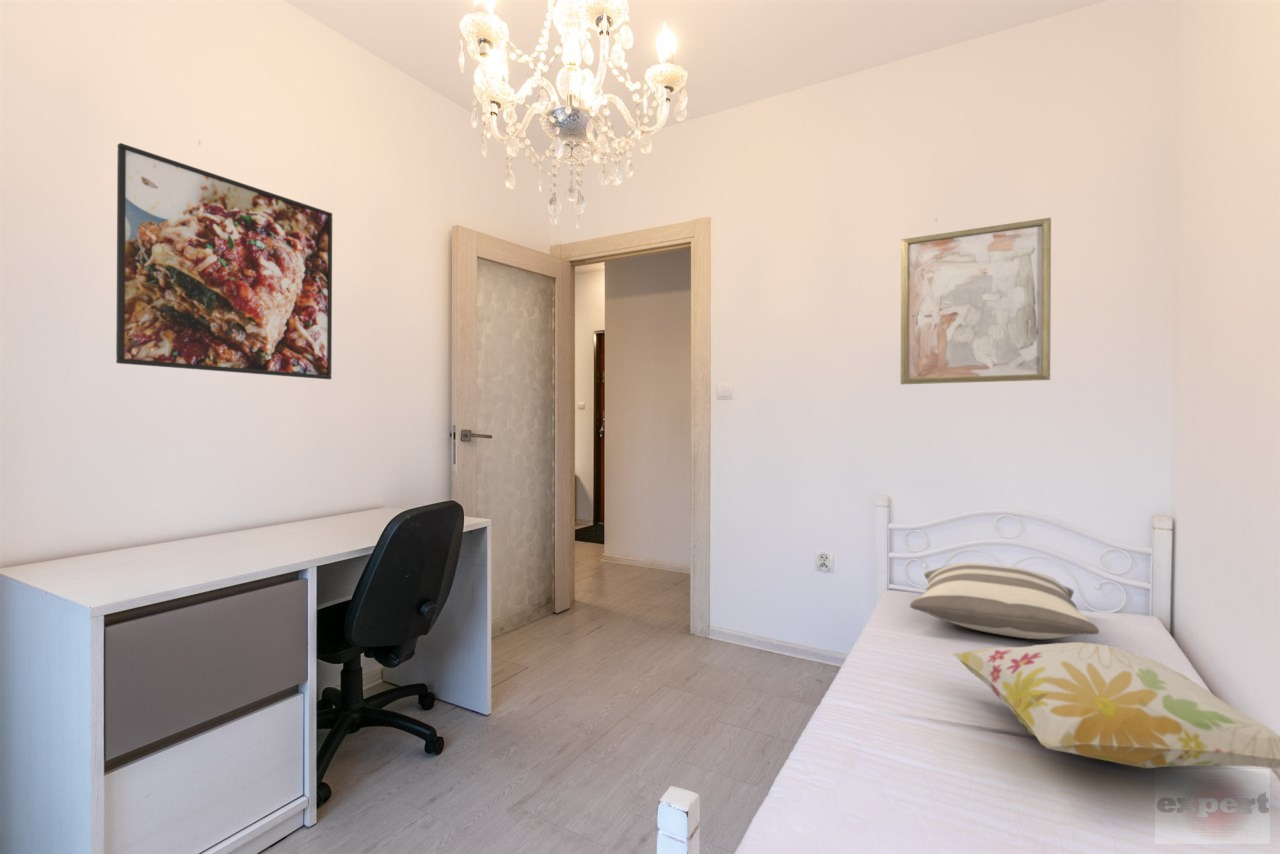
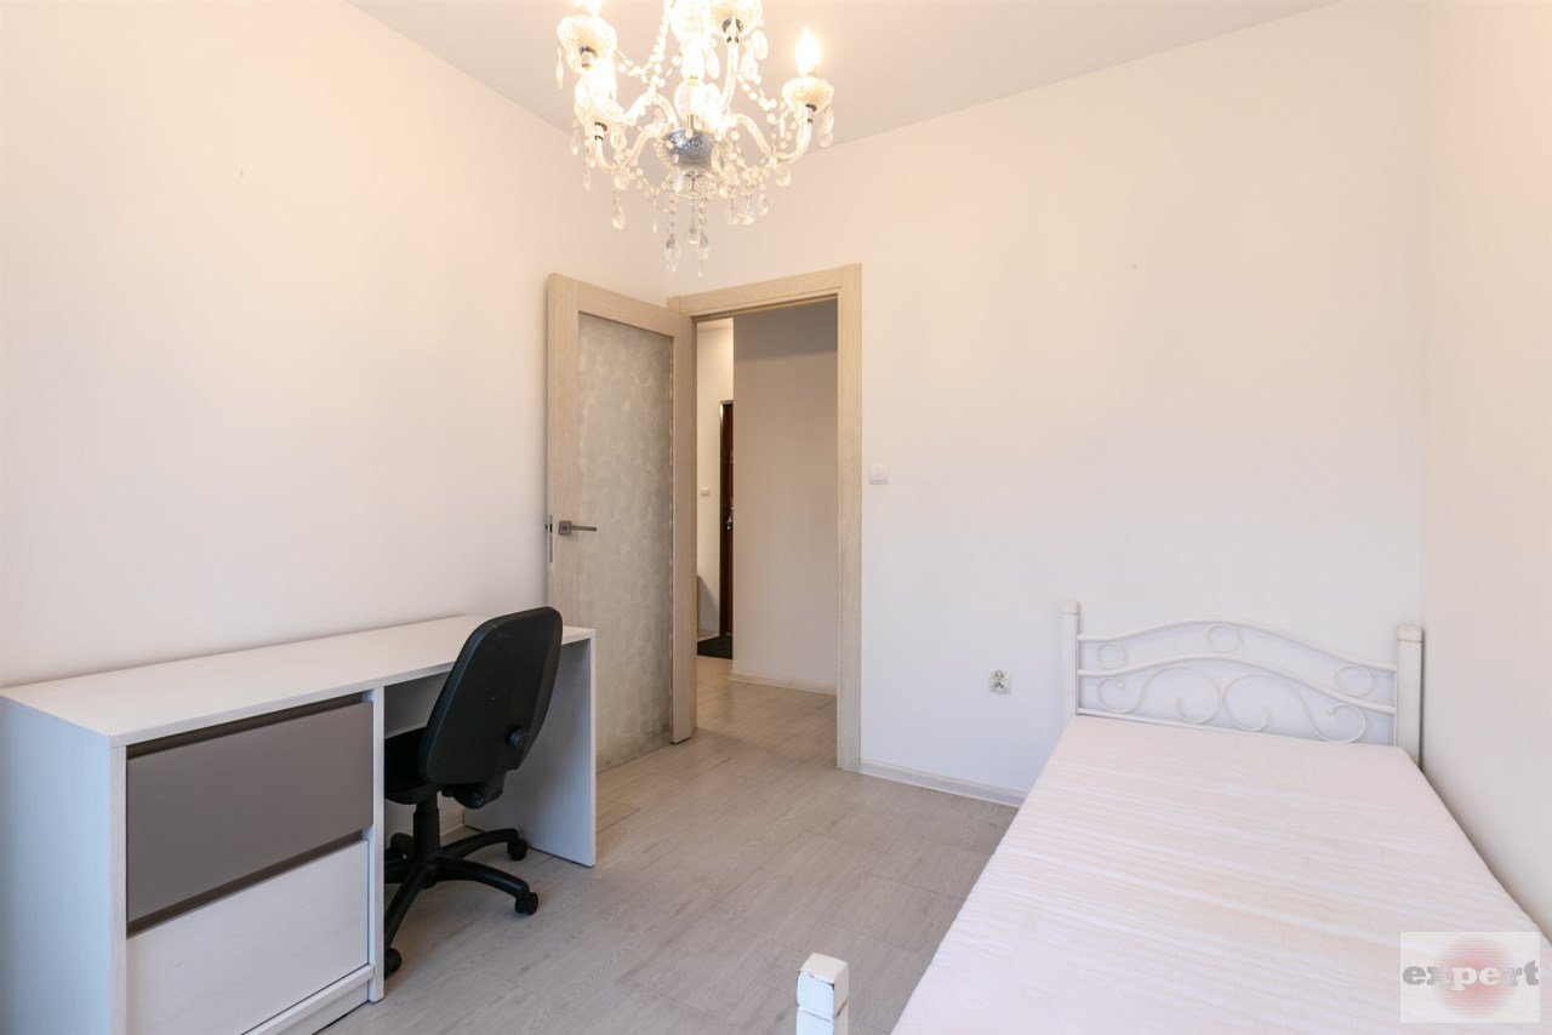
- decorative pillow (1101, 698)
- wall art (971, 305)
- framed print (239, 277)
- pillow (996, 597)
